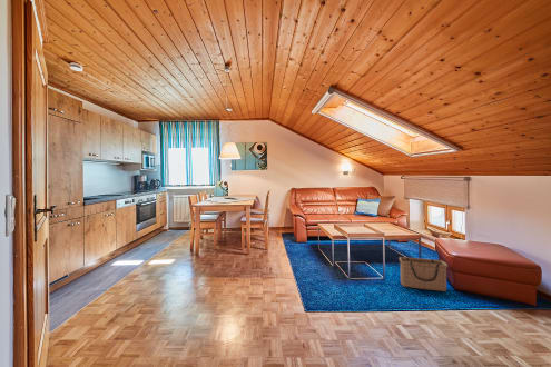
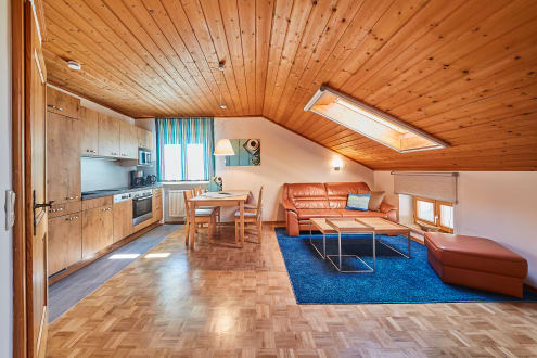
- basket (422, 274)
